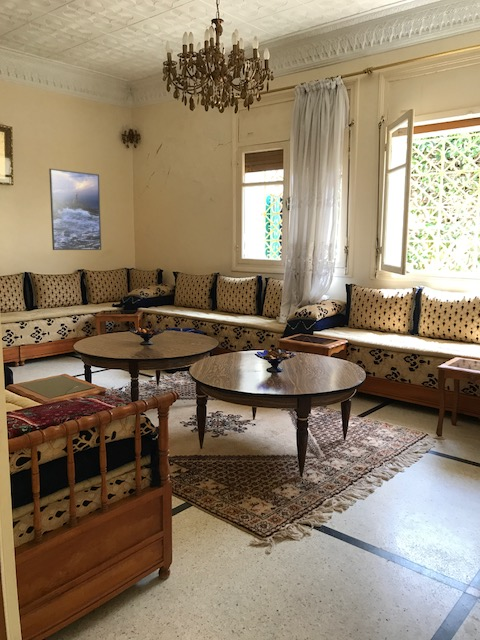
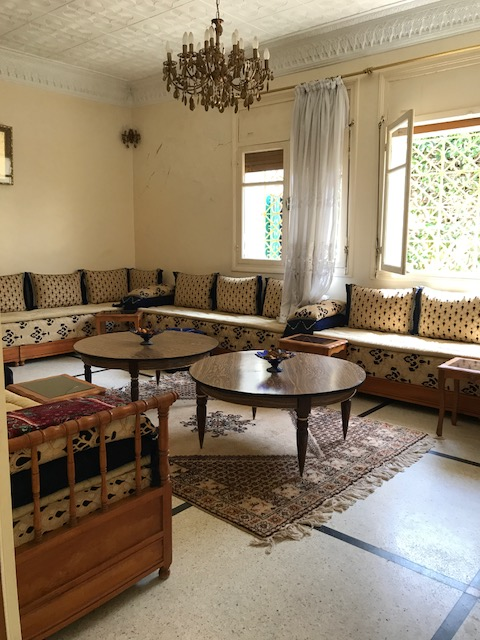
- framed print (76, 211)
